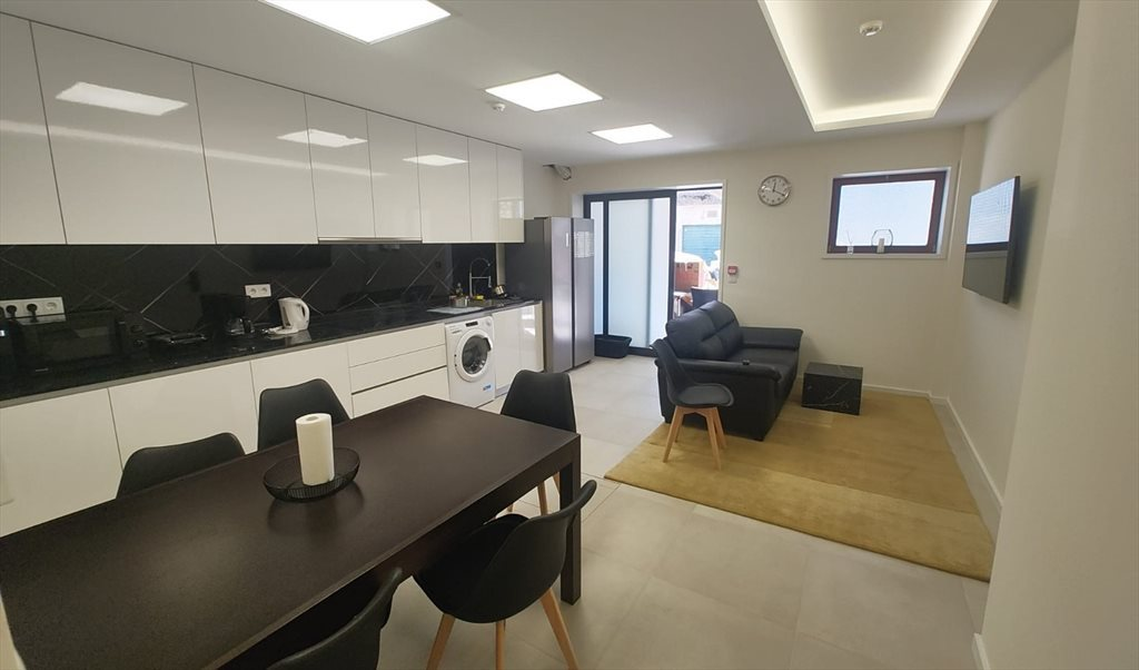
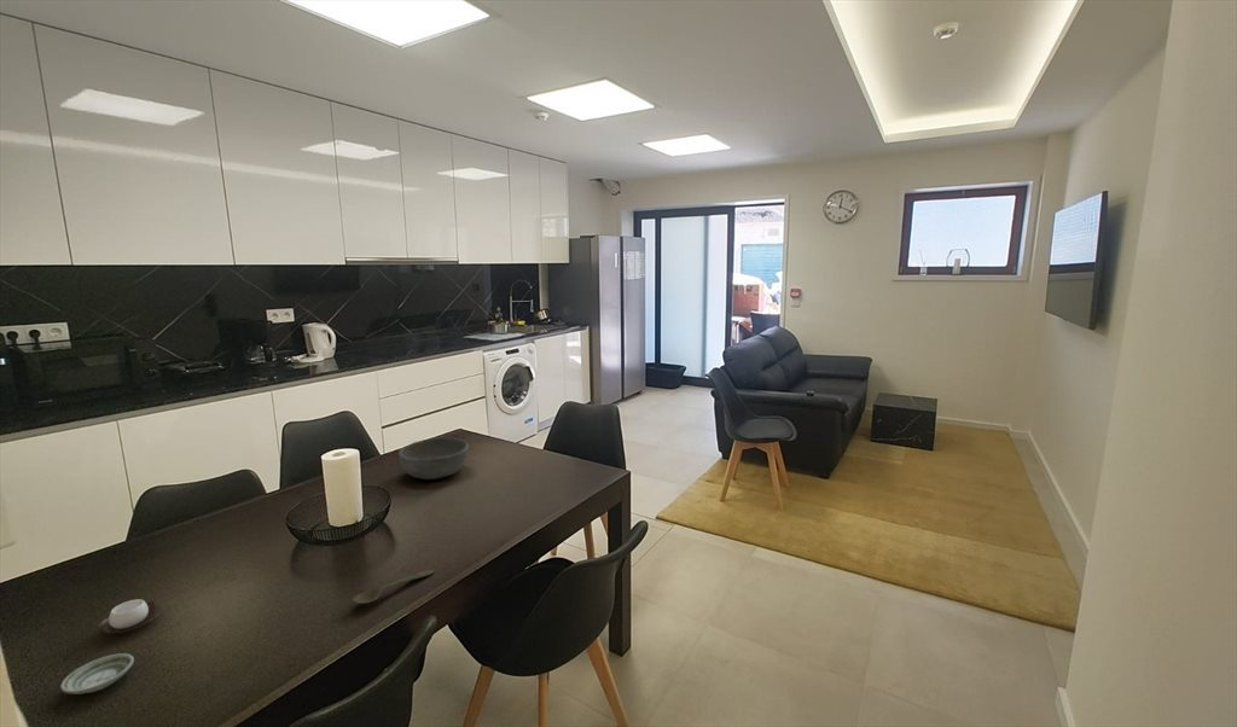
+ bowl (434, 460)
+ cup (129, 616)
+ spoon (396, 583)
+ saucer (99, 676)
